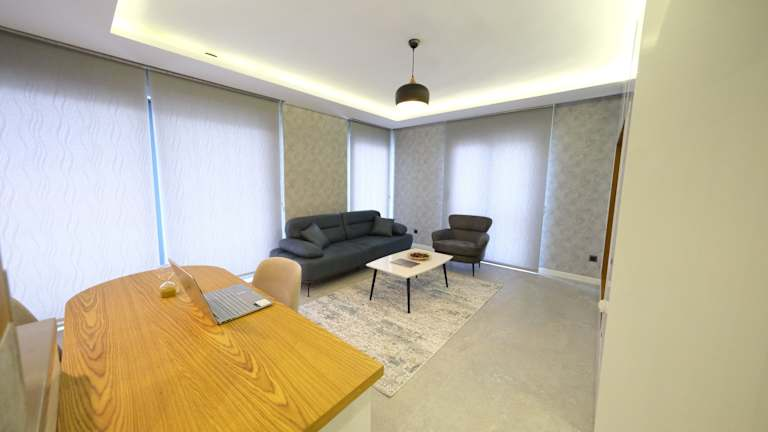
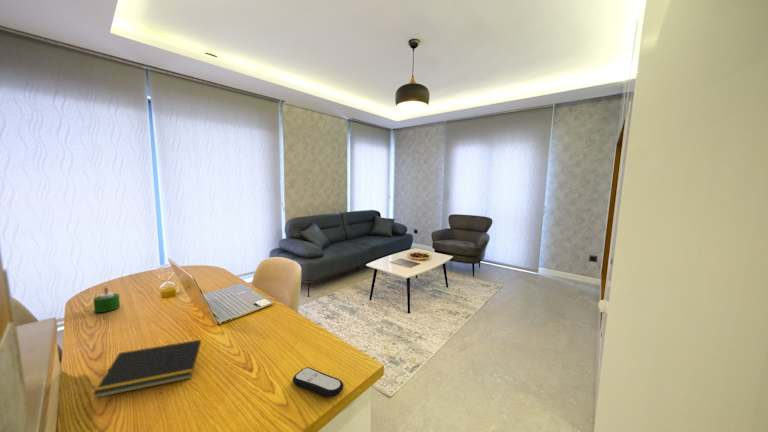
+ notepad (154, 365)
+ remote control (318, 381)
+ candle (106, 297)
